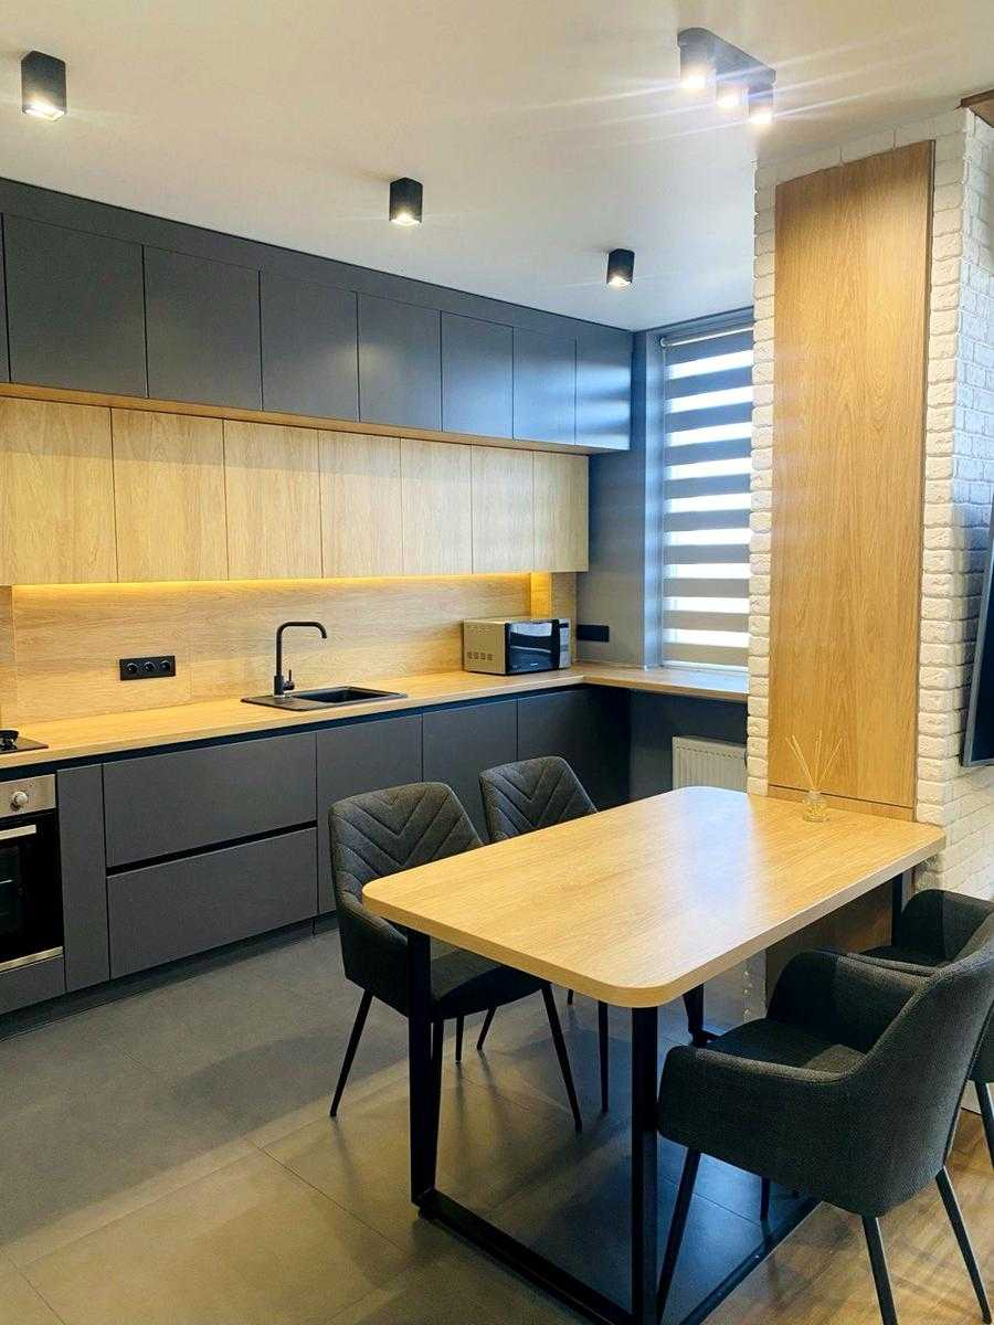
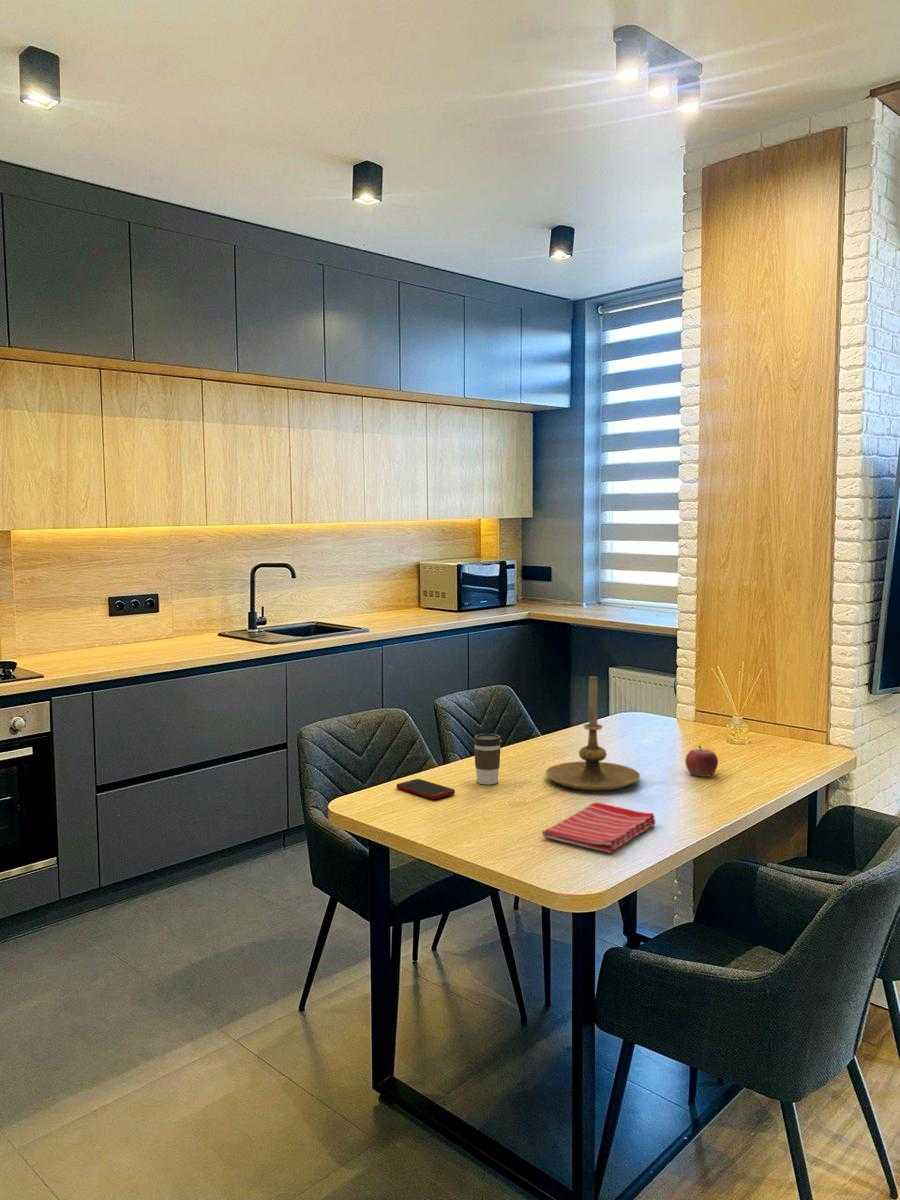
+ dish towel (600, 825)
+ fruit (701, 759)
+ cell phone (425, 788)
+ coffee cup (487, 759)
+ candle holder (592, 728)
